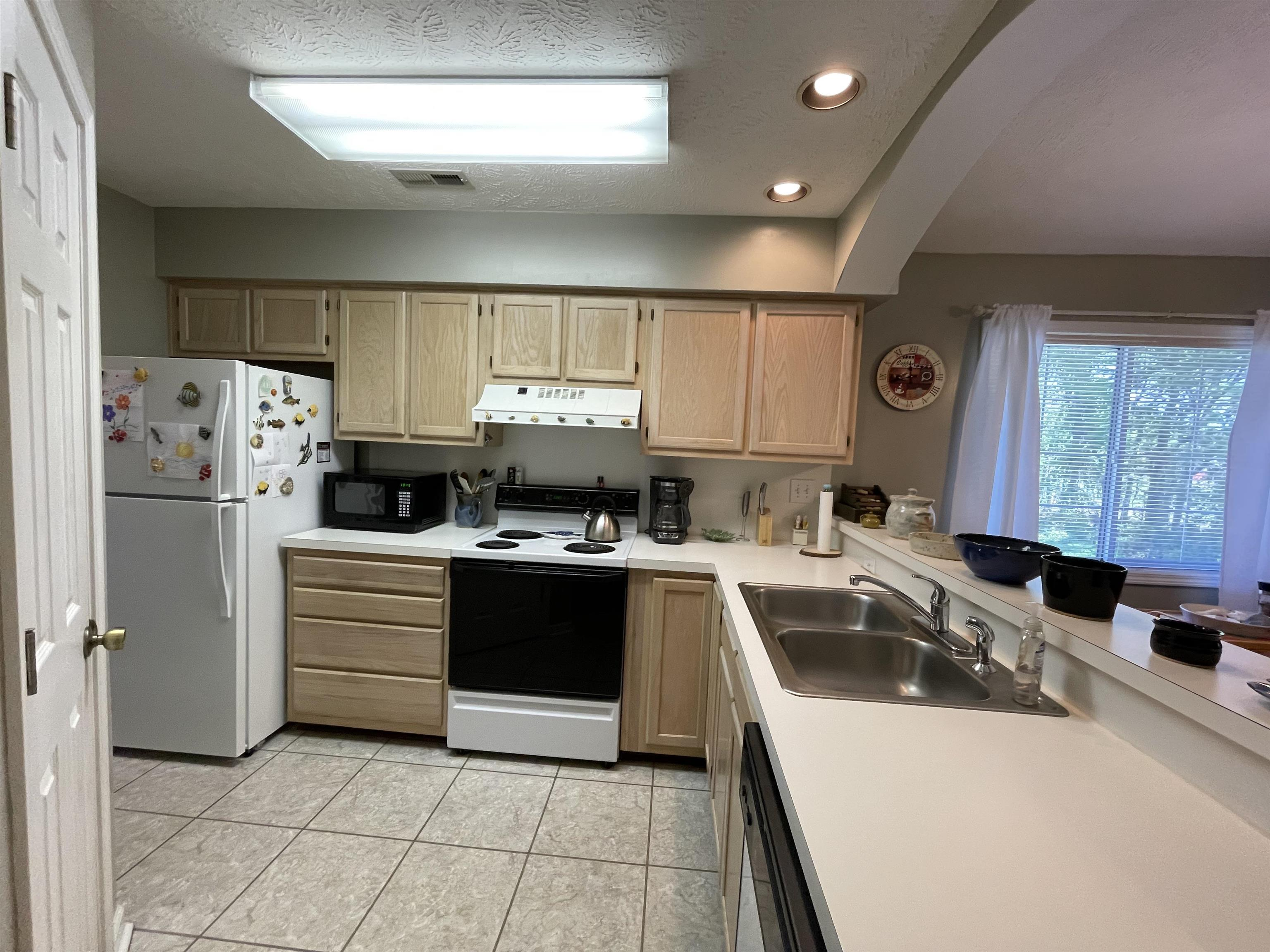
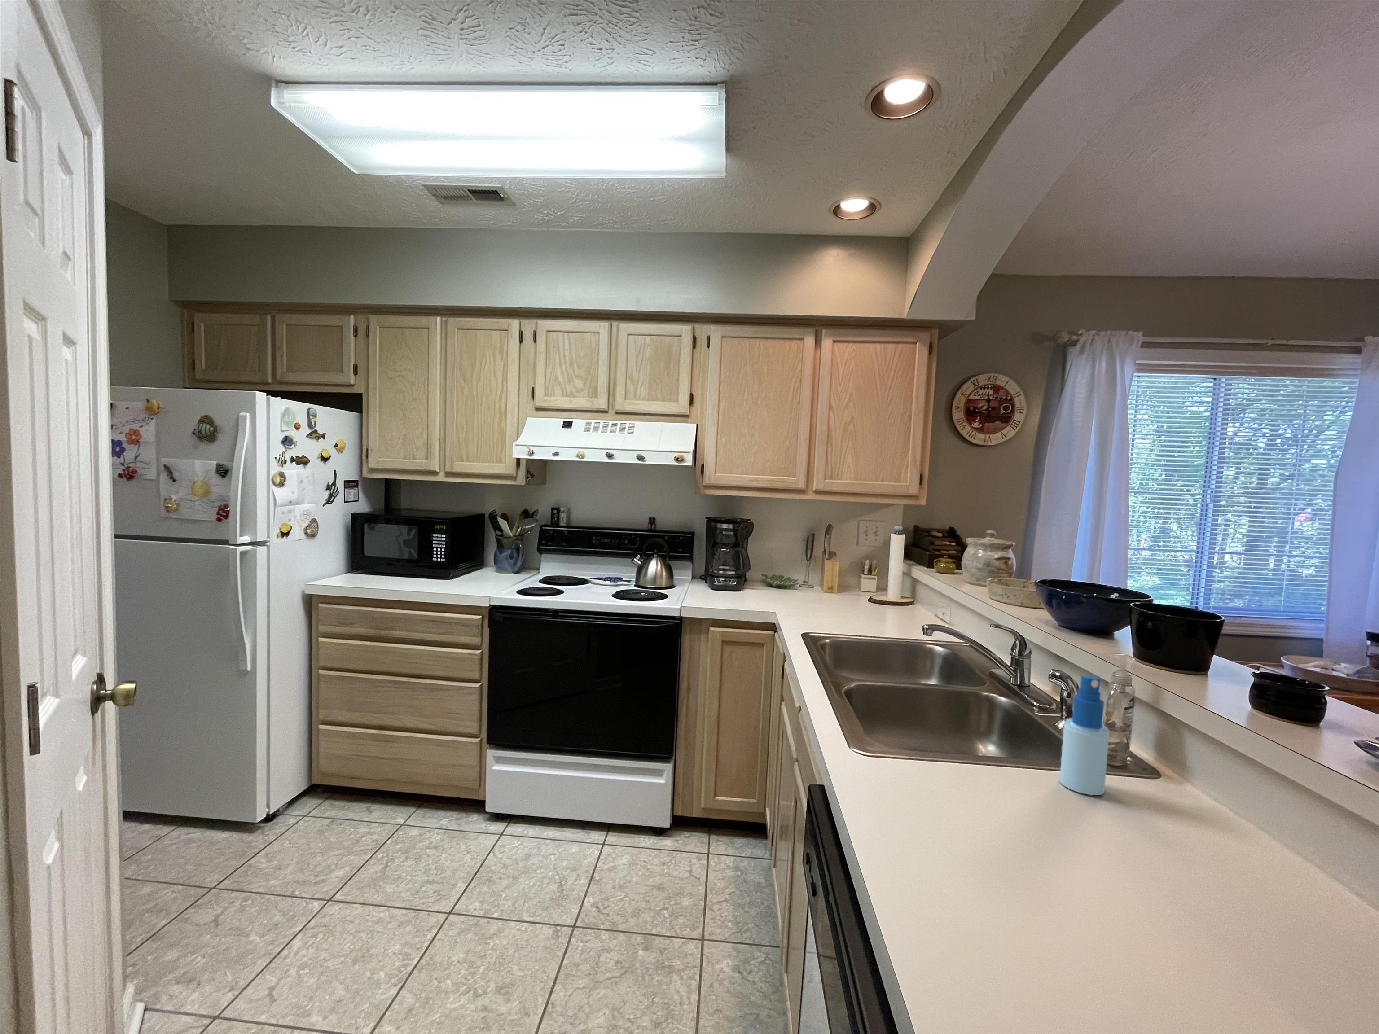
+ spray bottle (1086, 731)
